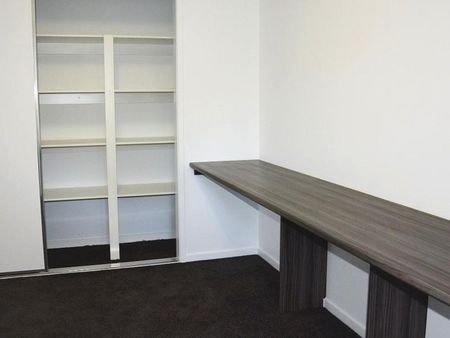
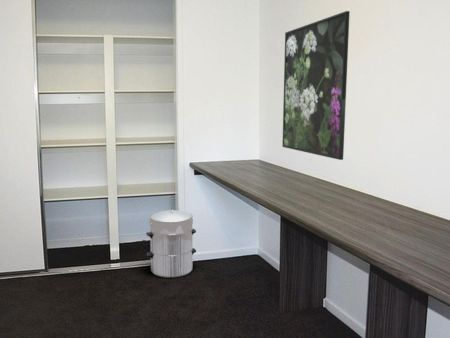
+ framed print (311, 89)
+ waste bin (171, 239)
